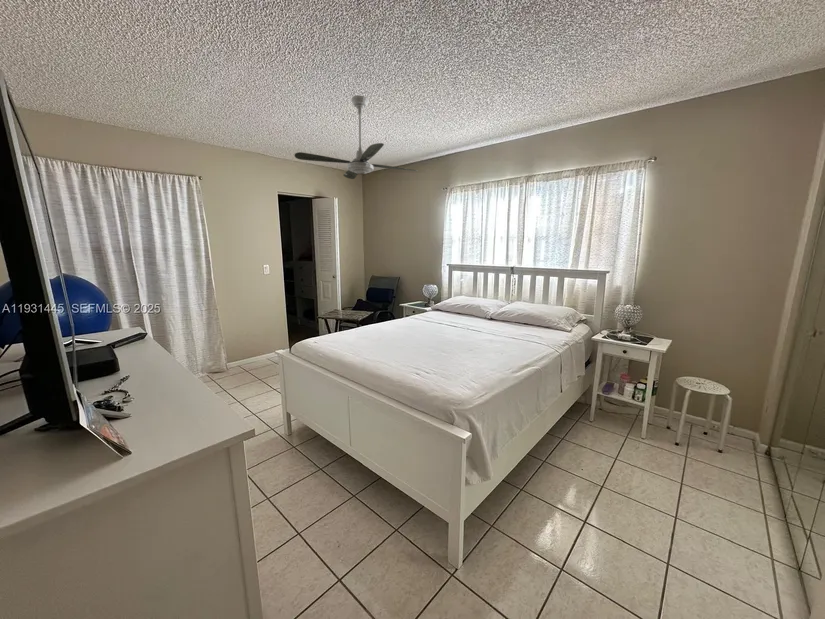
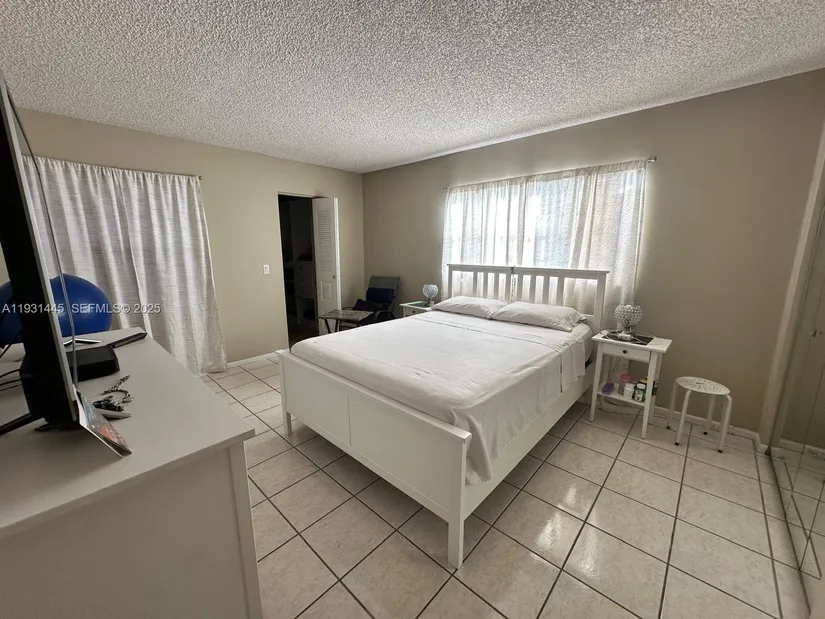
- ceiling fan (359, 135)
